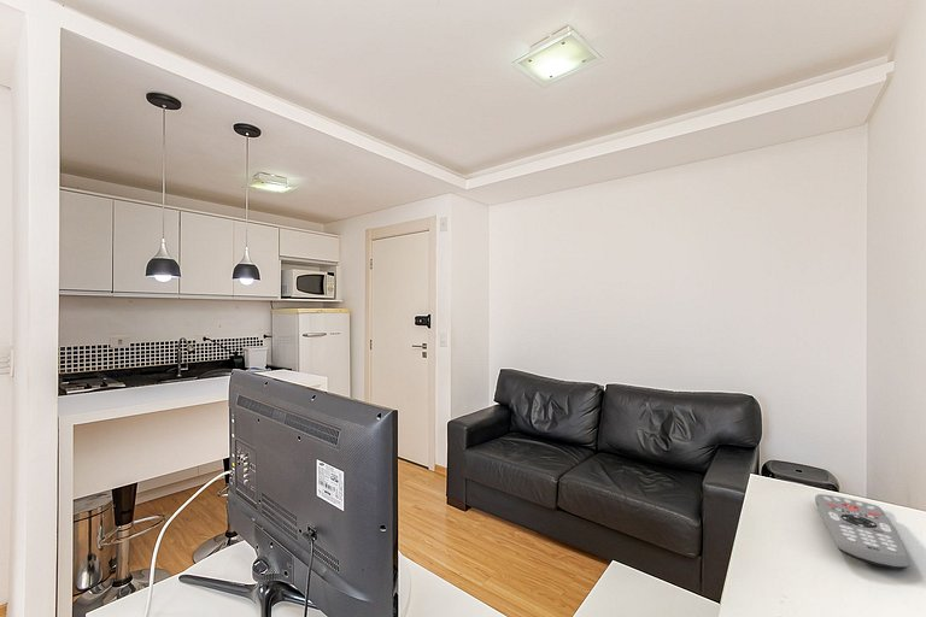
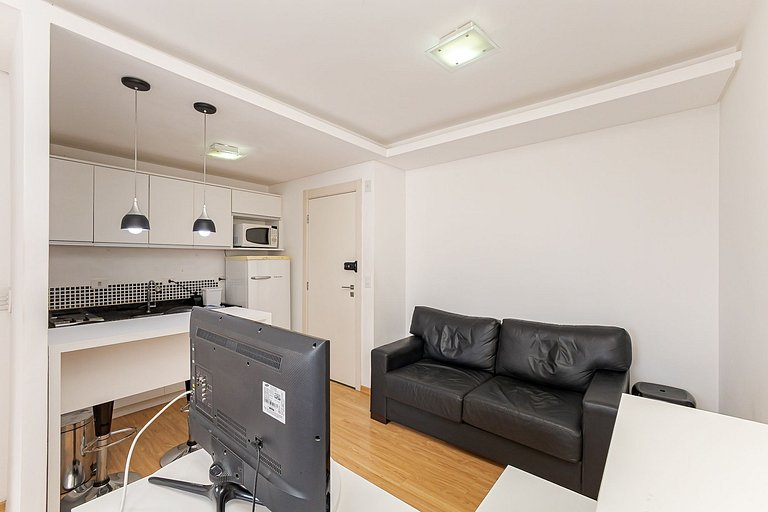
- remote control (858, 528)
